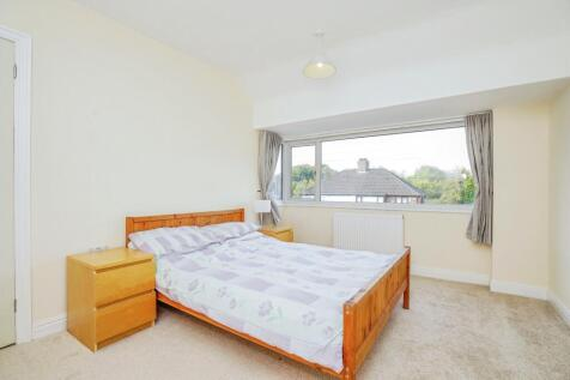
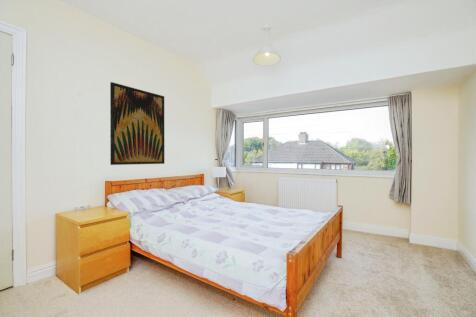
+ wall art (140, 127)
